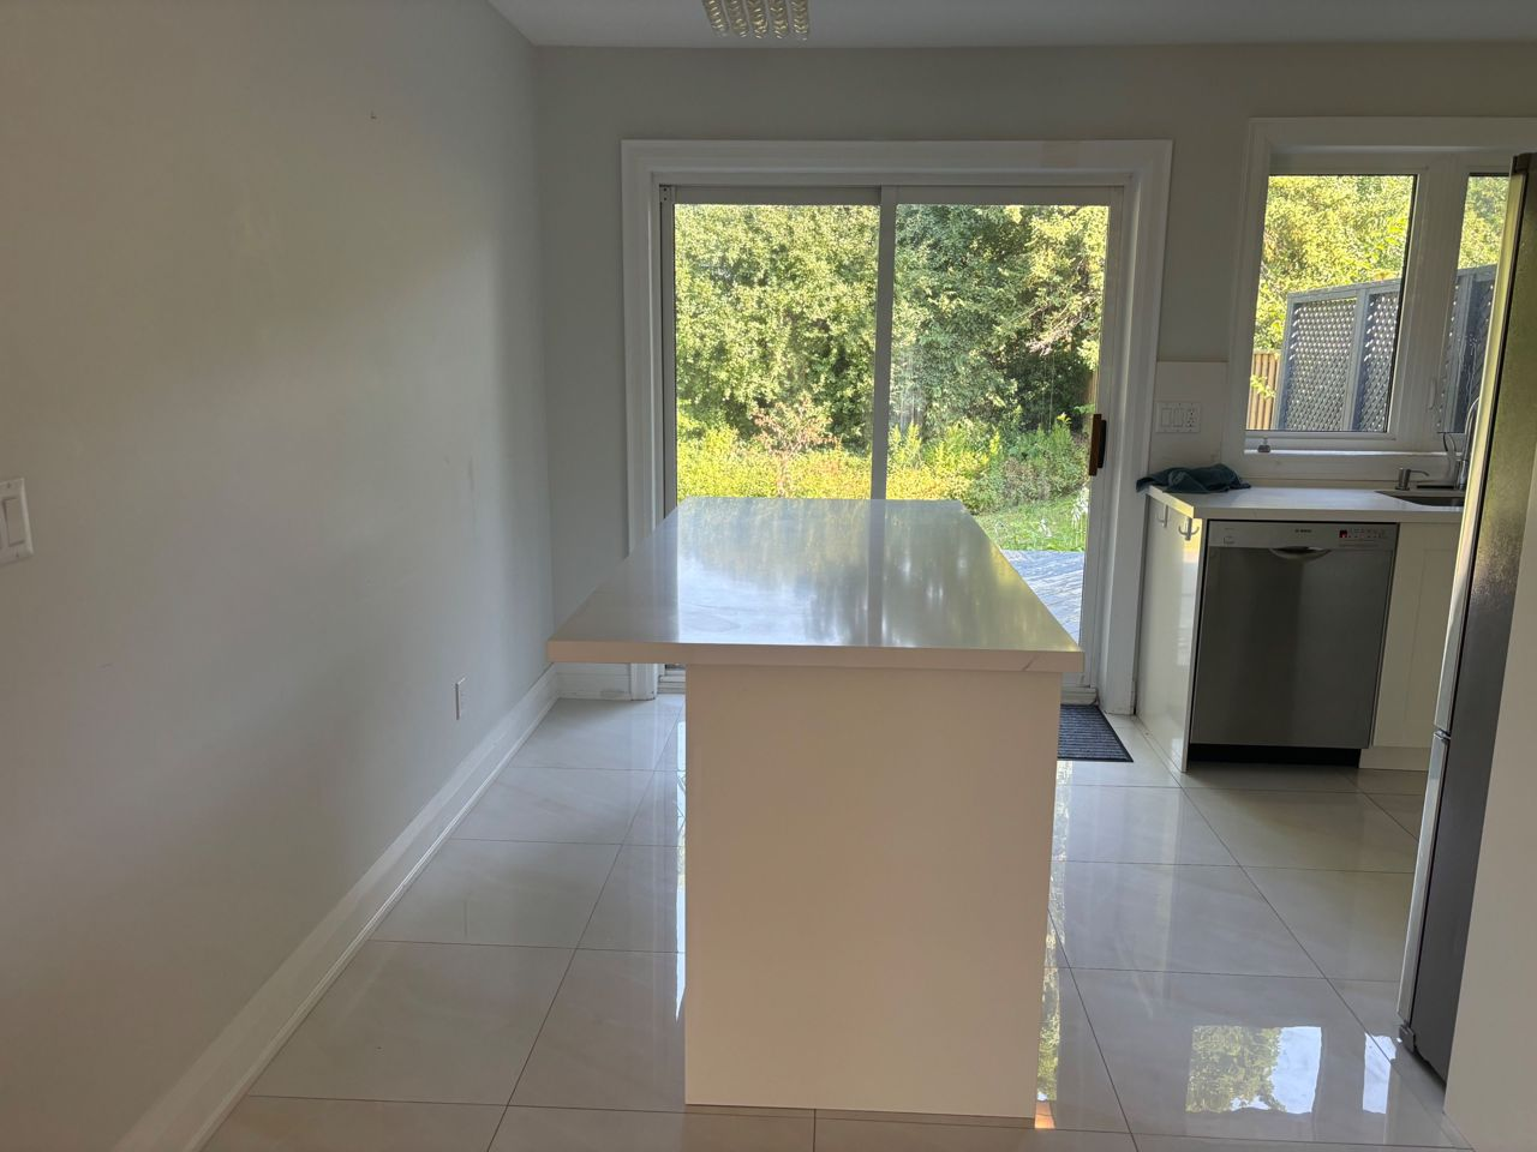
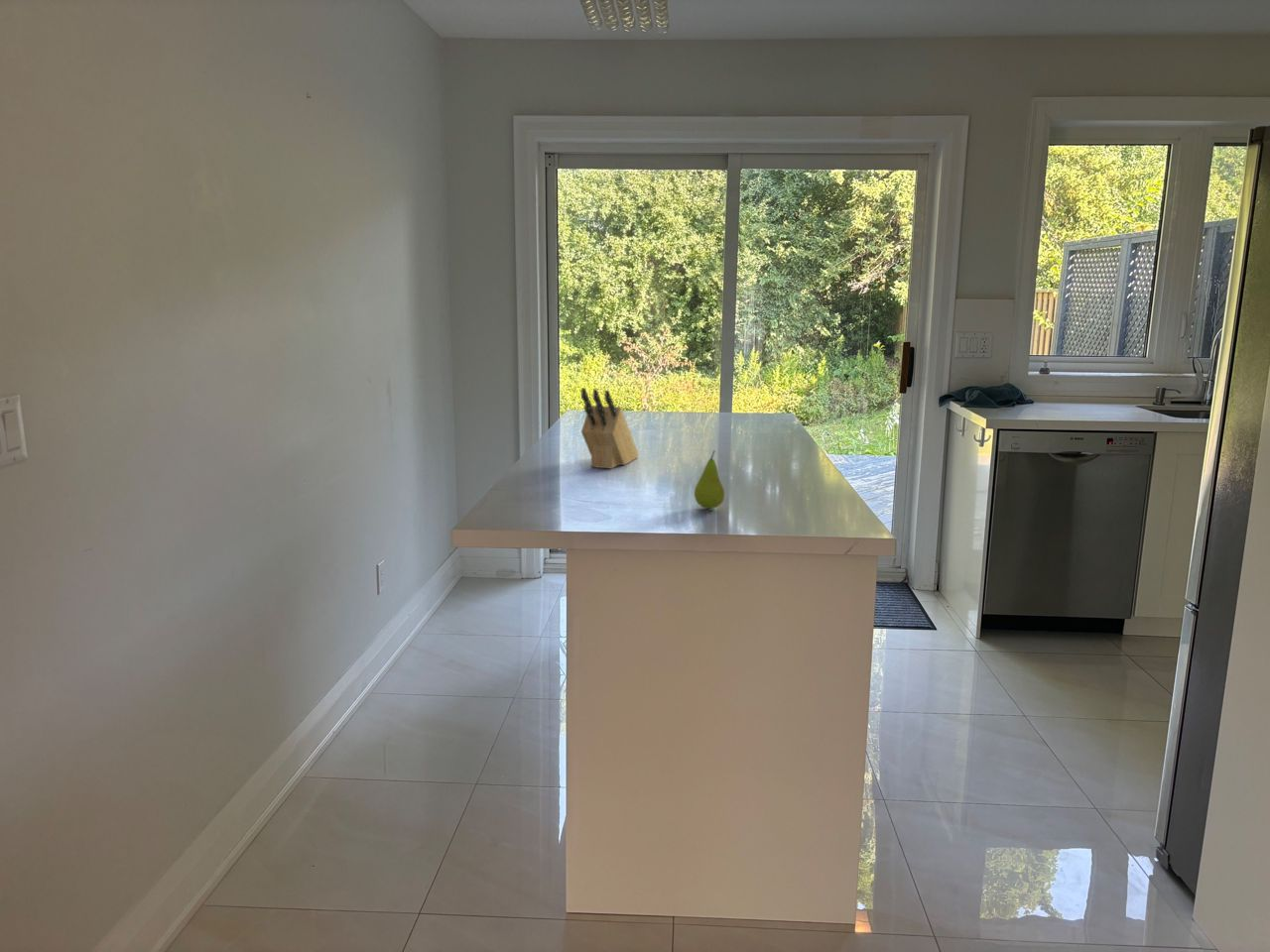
+ fruit (709, 479)
+ knife block (608, 424)
